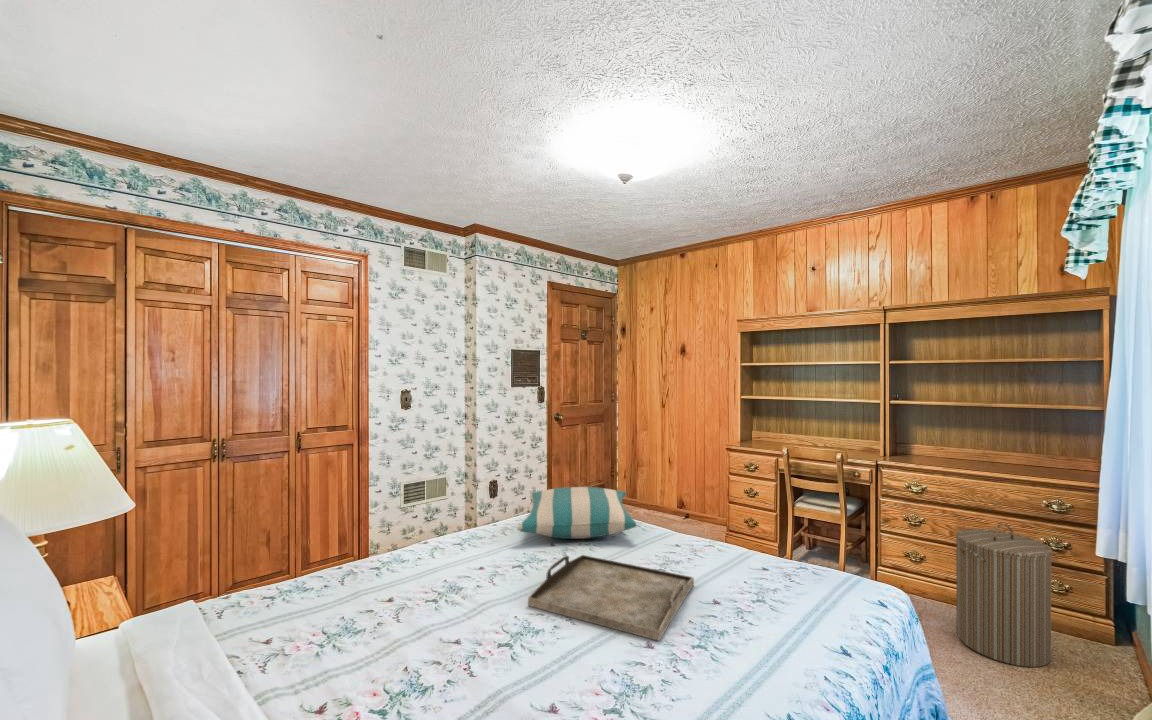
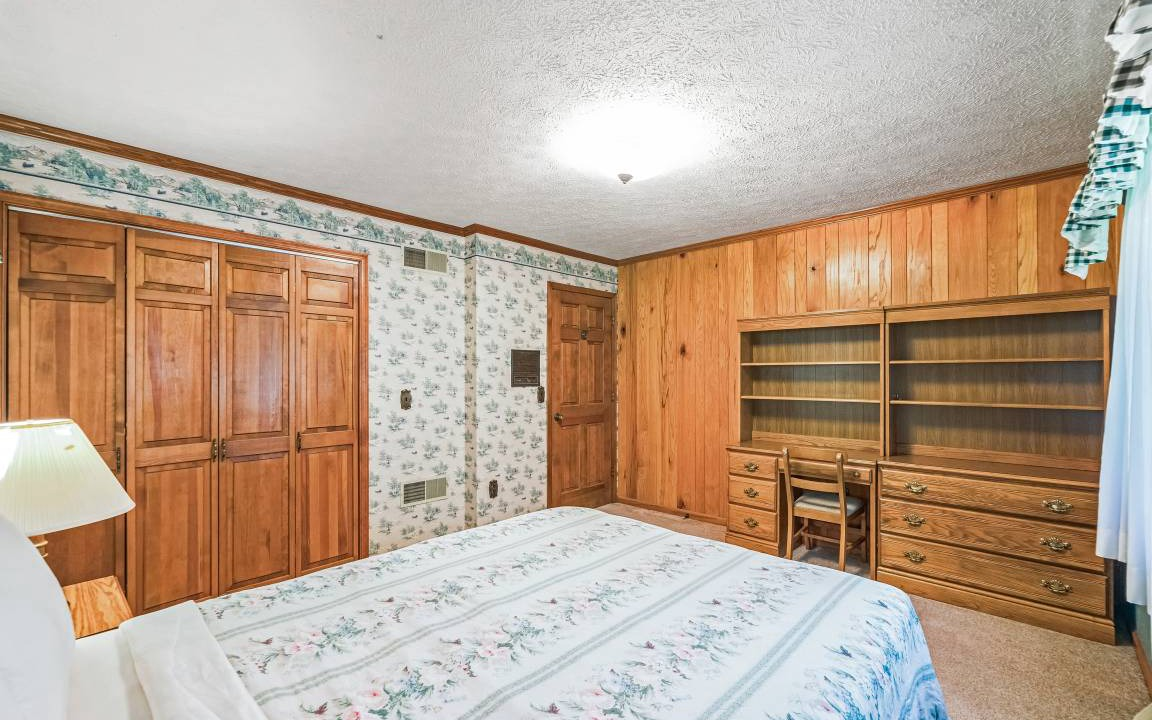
- serving tray (614, 583)
- laundry hamper (1001, 584)
- pillow (577, 510)
